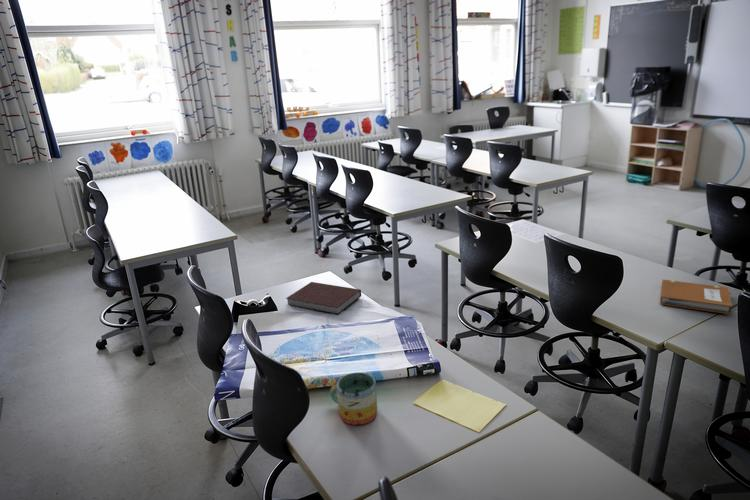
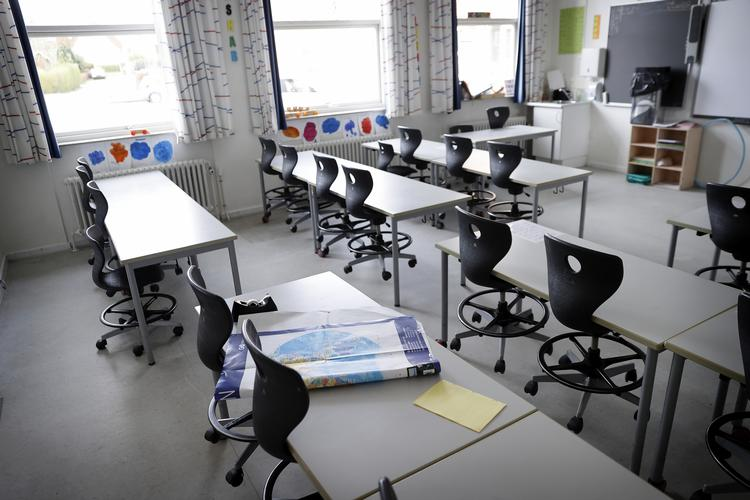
- mug (352, 396)
- notebook (324, 297)
- notebook (696, 295)
